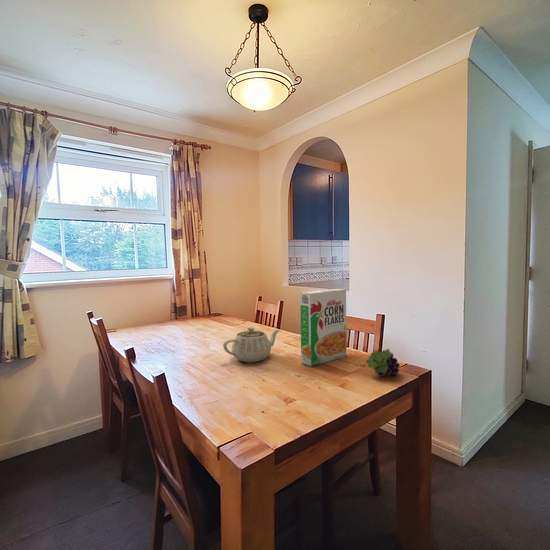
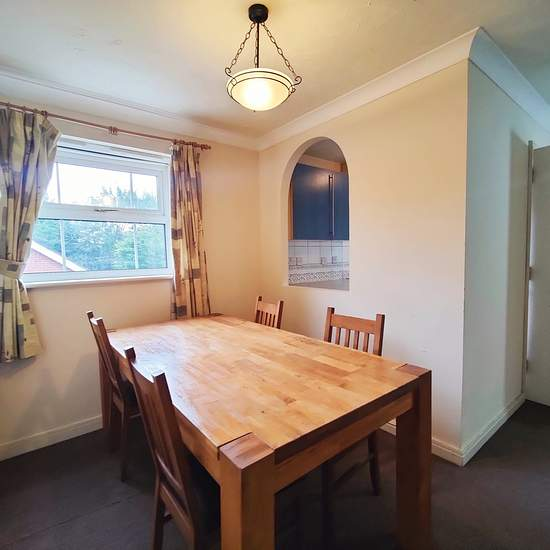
- teapot (253, 342)
- cereal box (324, 325)
- fruit (383, 361)
